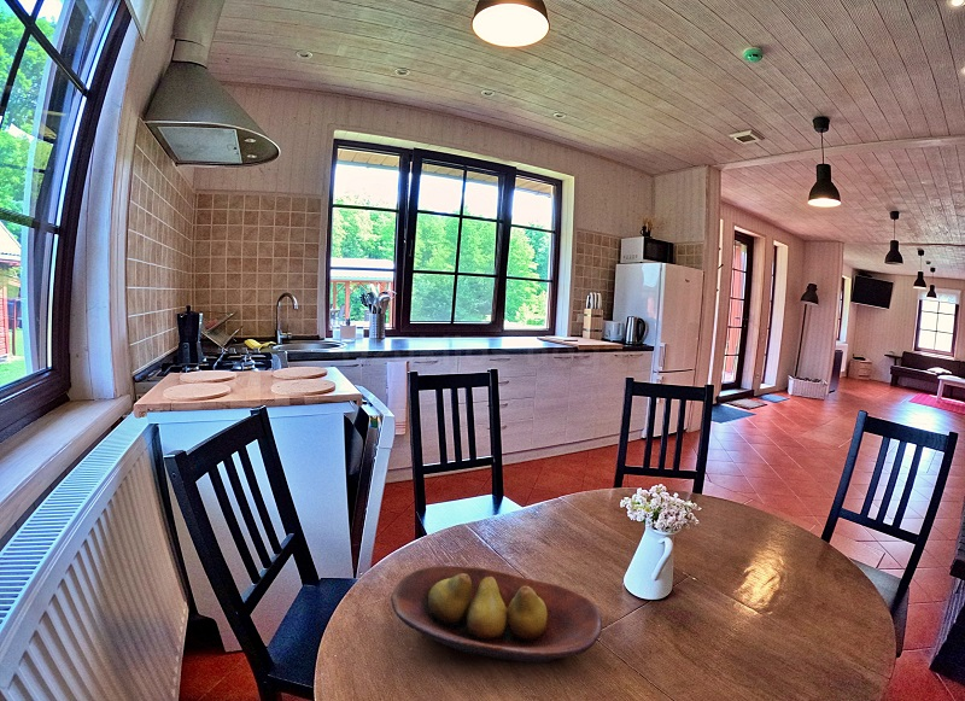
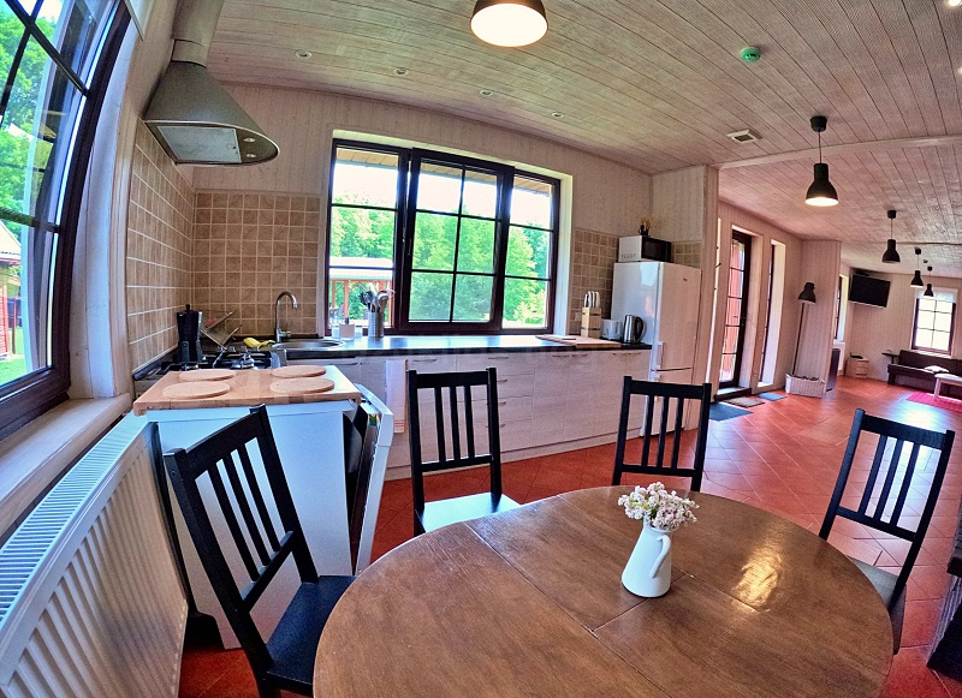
- fruit bowl (493, 606)
